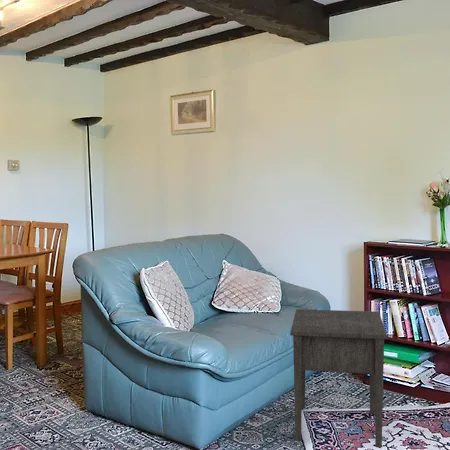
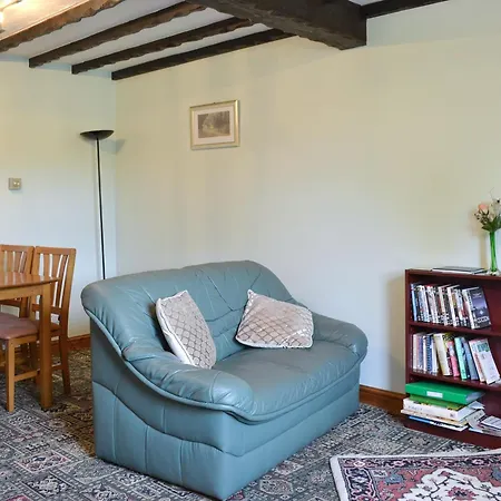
- nightstand (337, 371)
